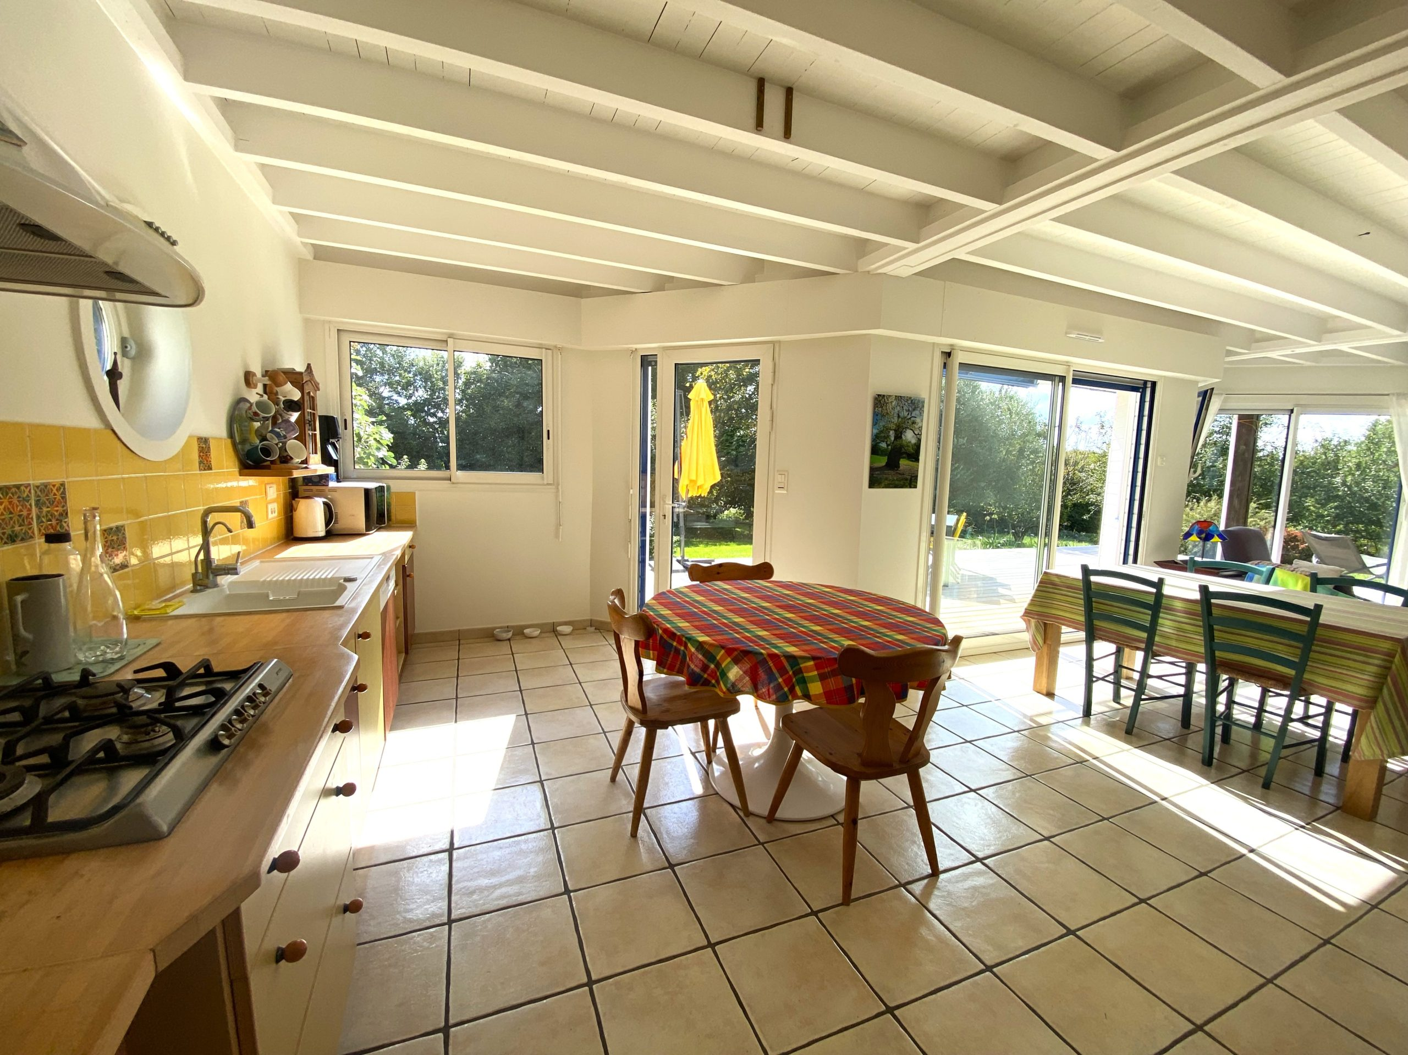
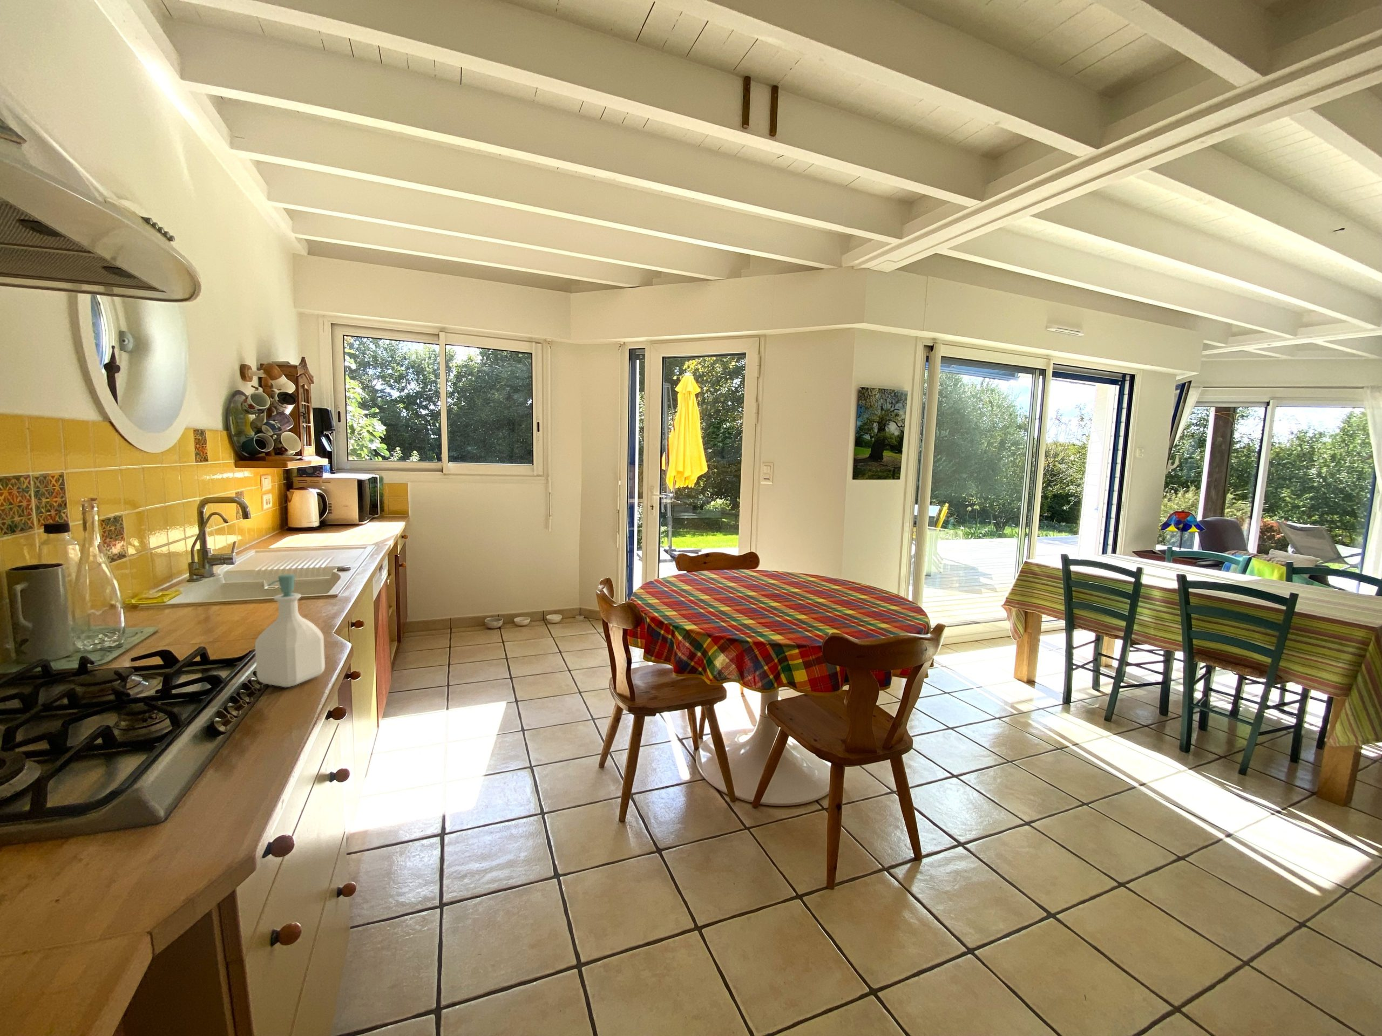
+ soap bottle (289, 628)
